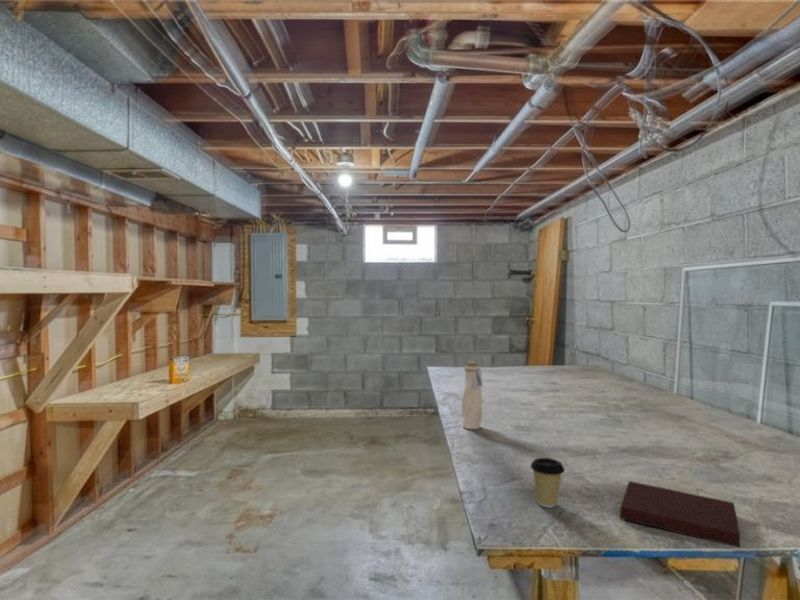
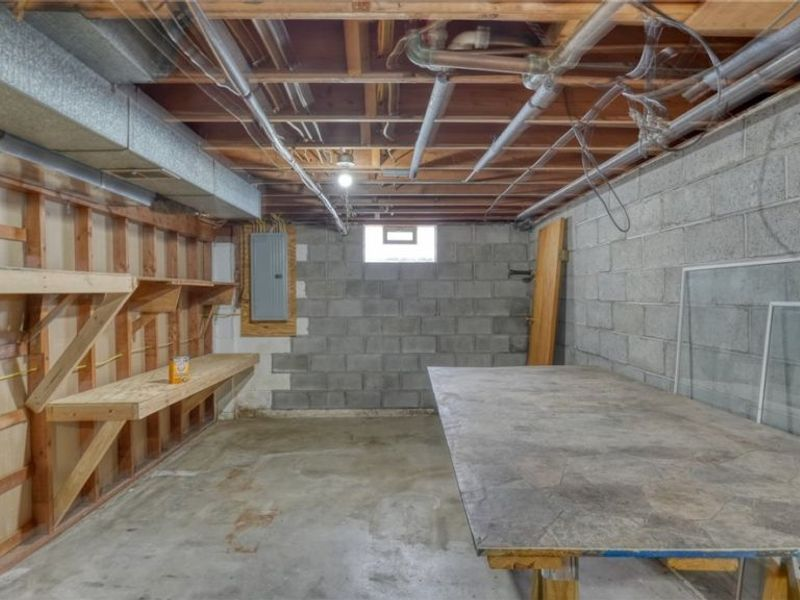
- coffee cup (547, 482)
- water bottle (473, 394)
- notebook (677, 510)
